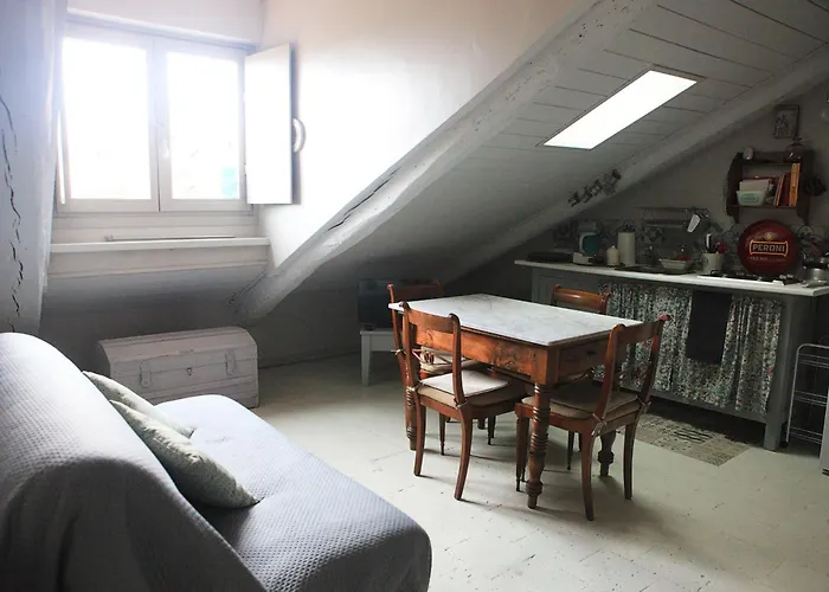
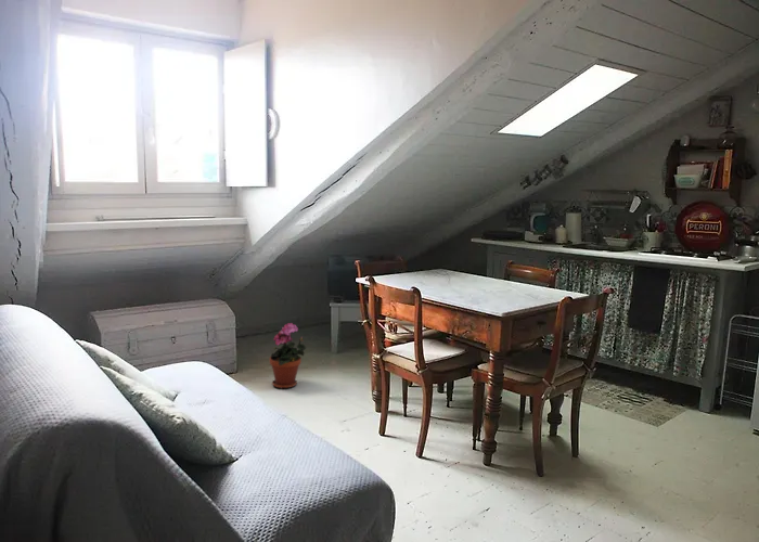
+ potted plant (286, 353)
